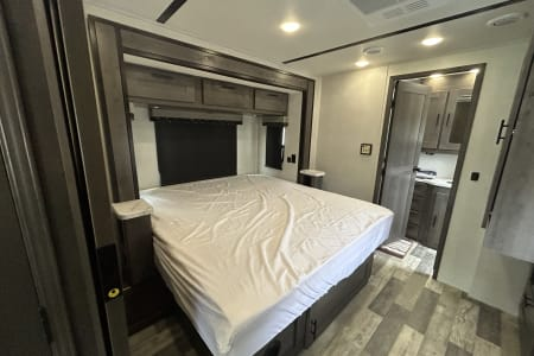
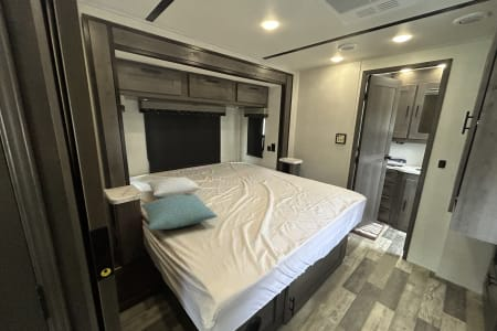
+ pillow (173, 185)
+ pillow (178, 210)
